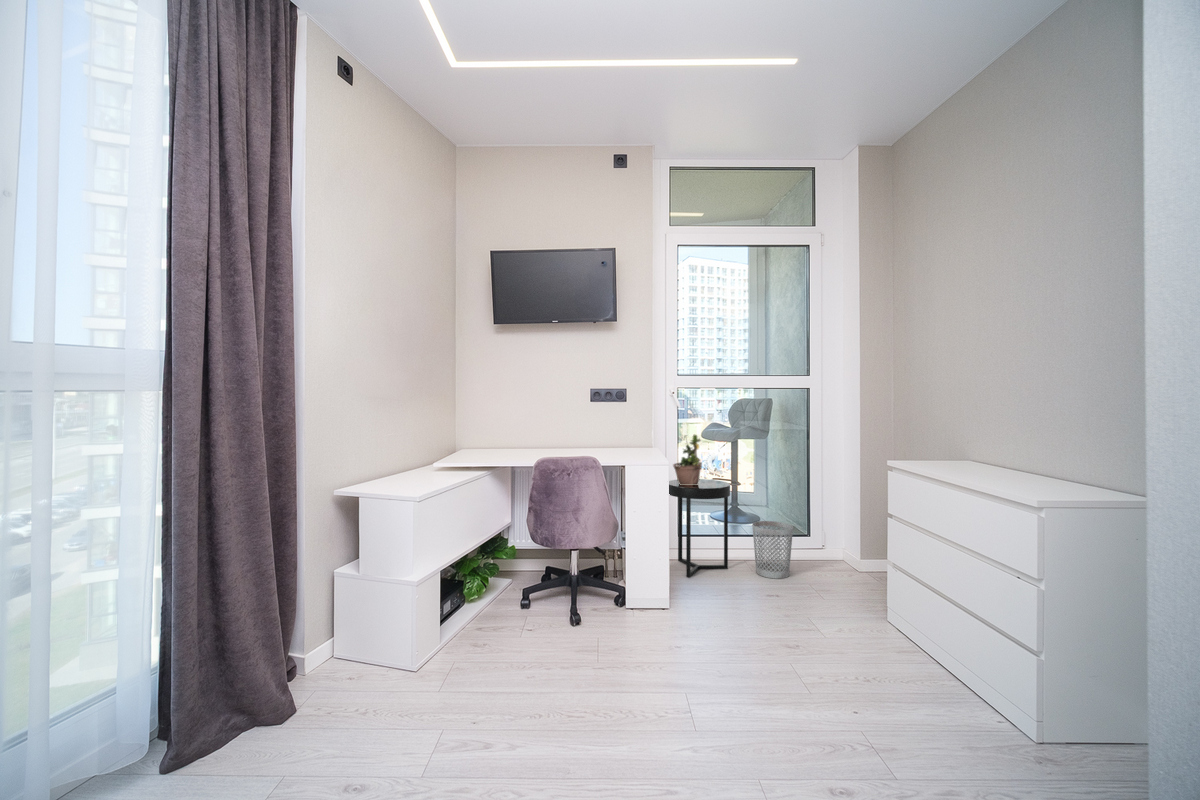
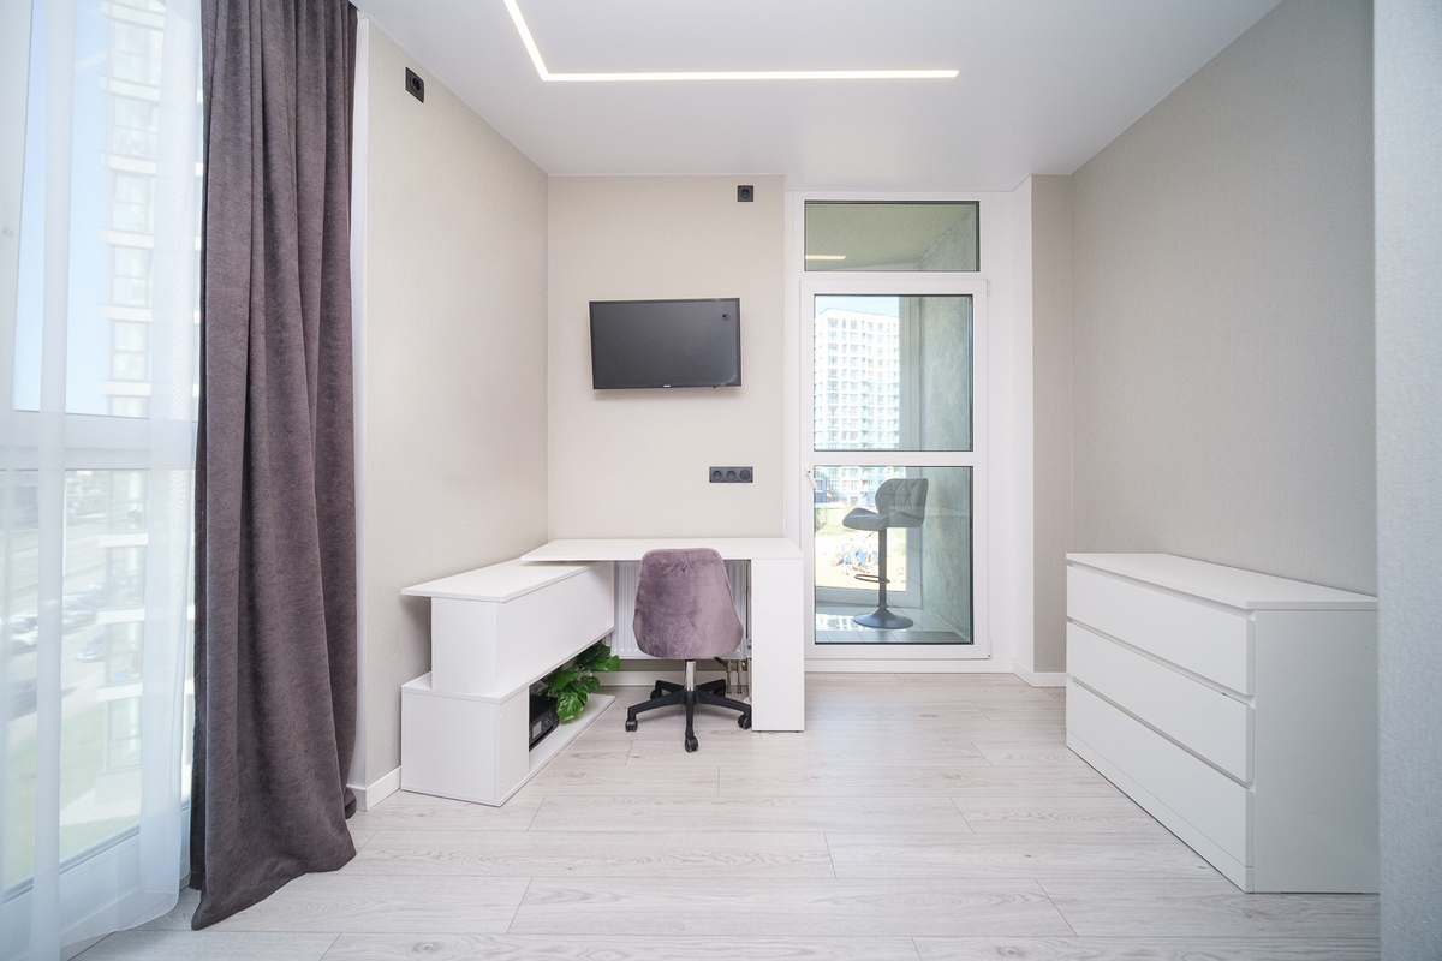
- wastebasket (772, 549)
- side table (690, 525)
- potted plant (688, 456)
